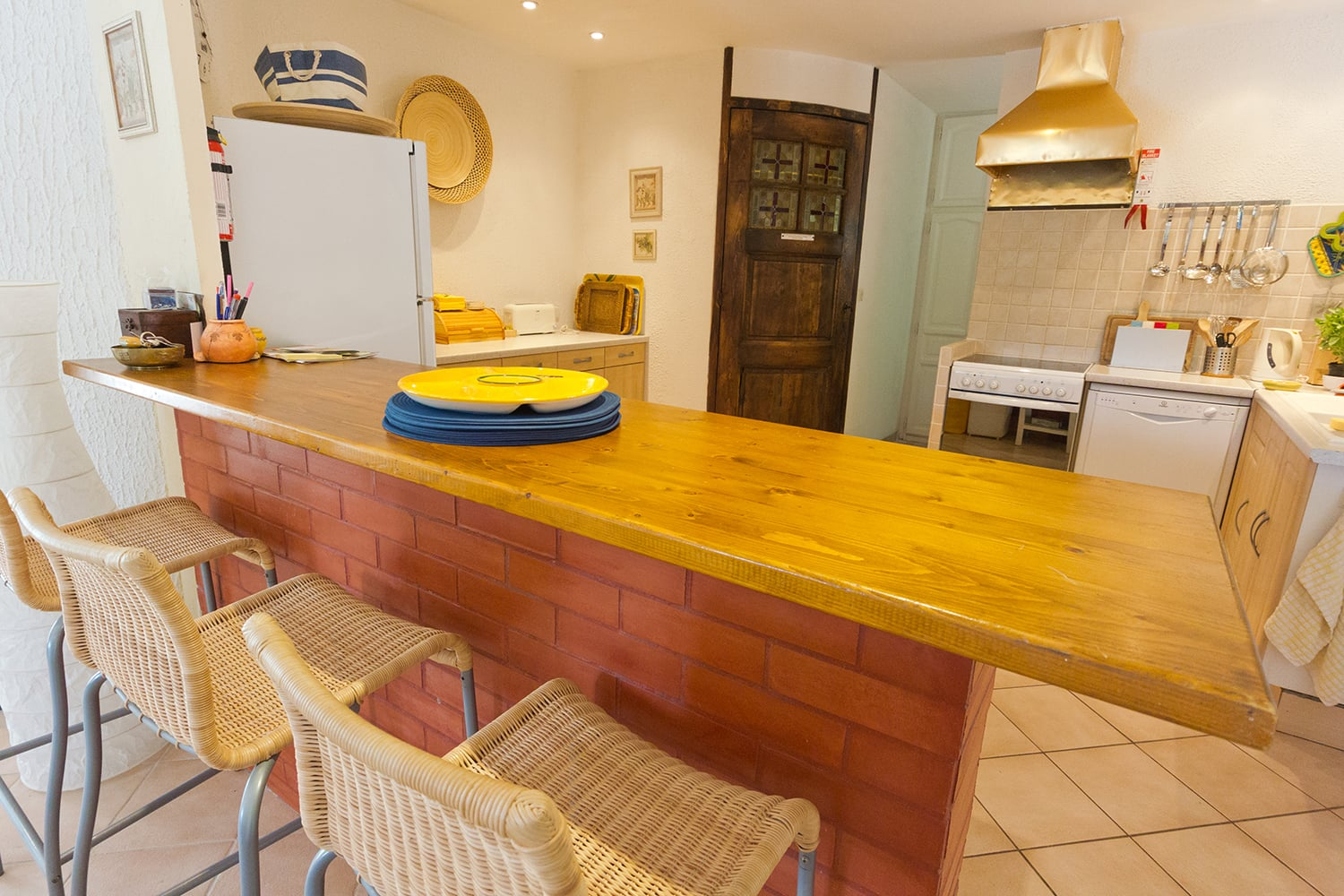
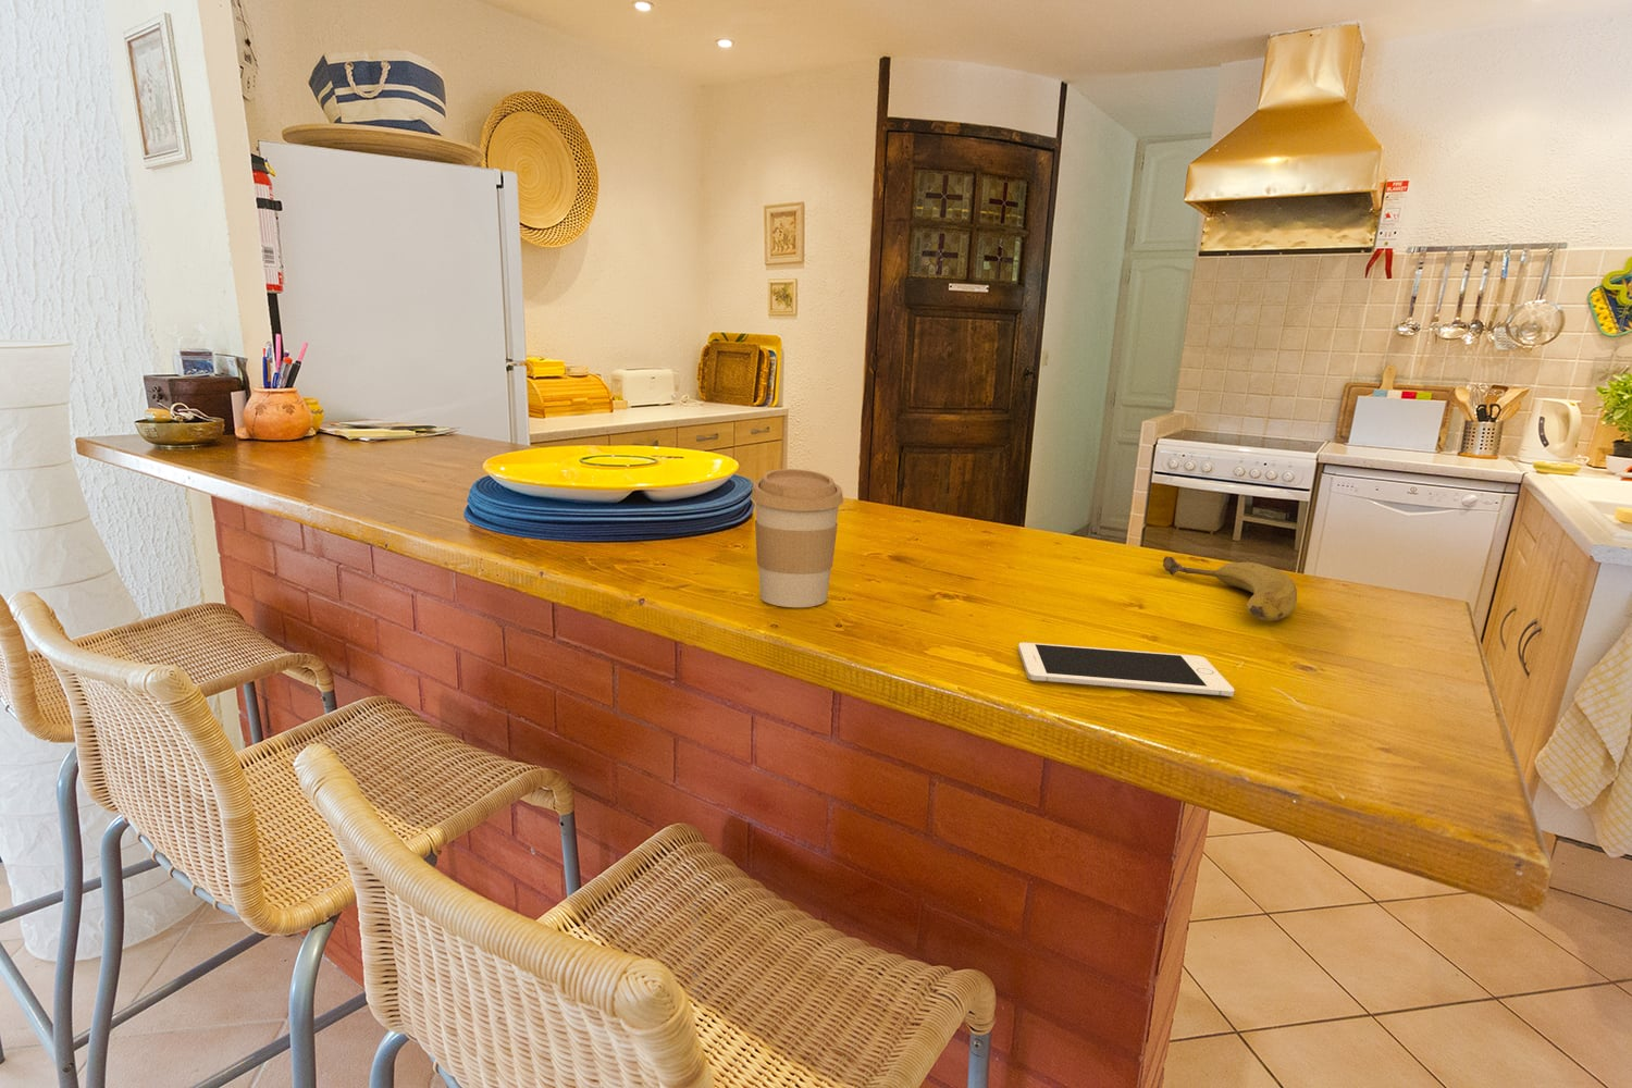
+ fruit (1228, 583)
+ coffee cup (795, 537)
+ cell phone (1120, 667)
